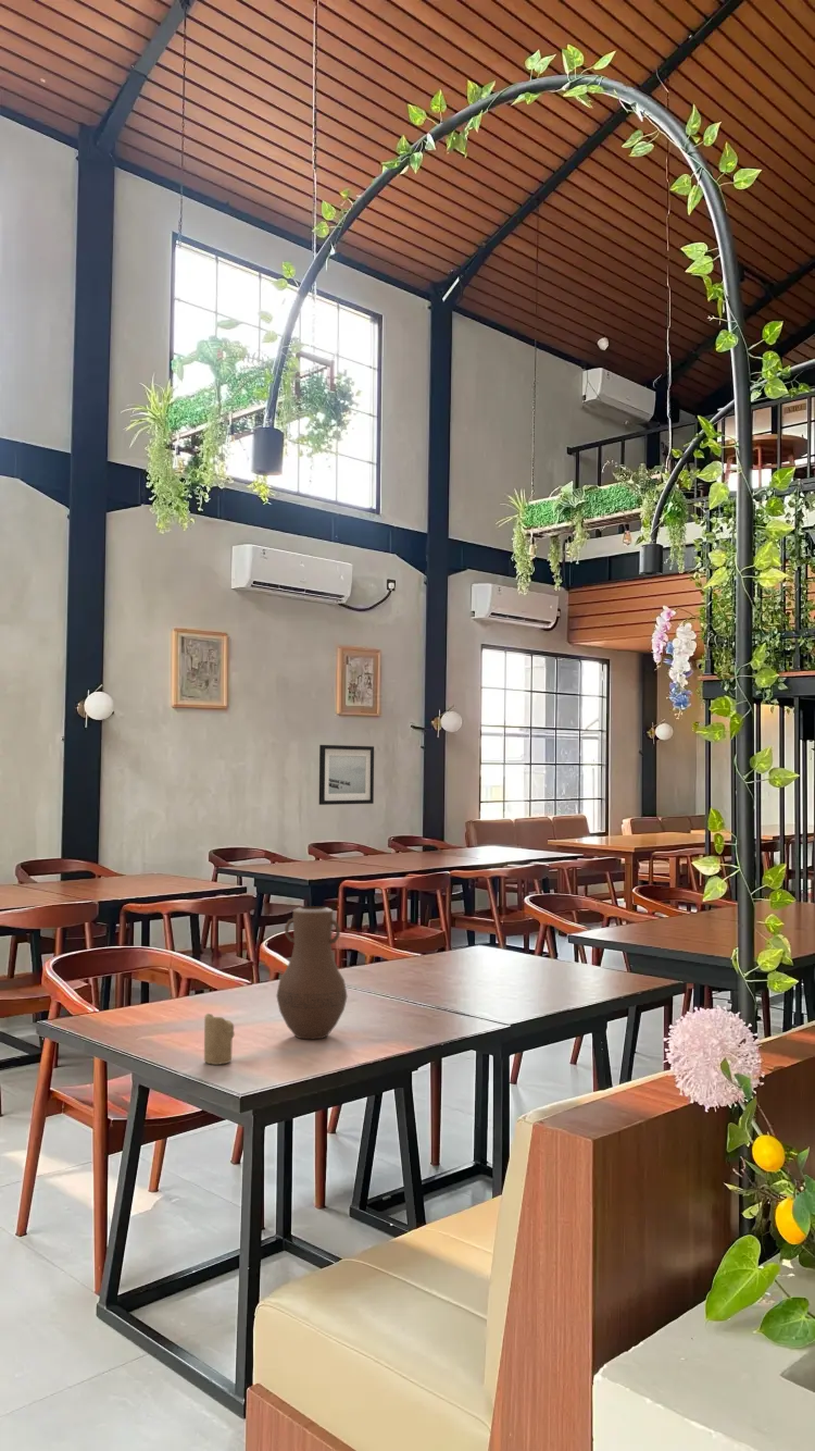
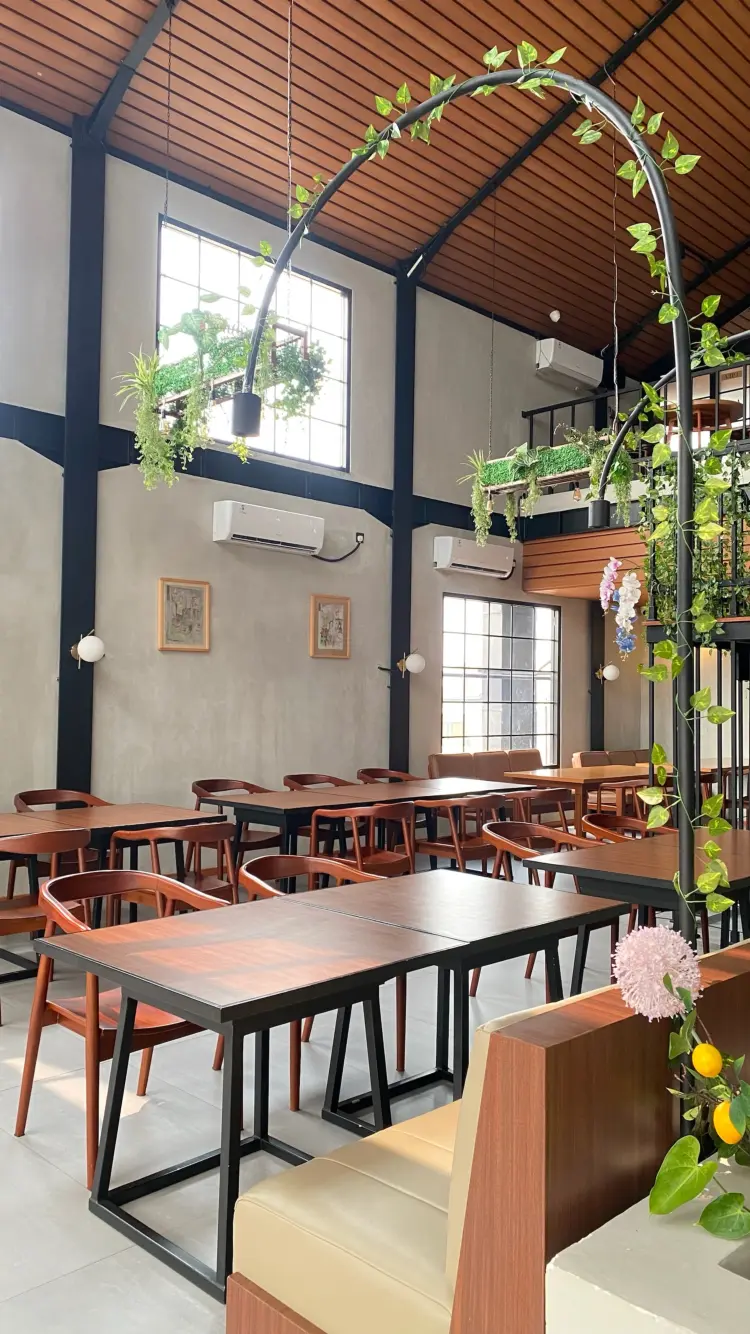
- vase (312, 971)
- wall art (347, 774)
- candle (218, 1037)
